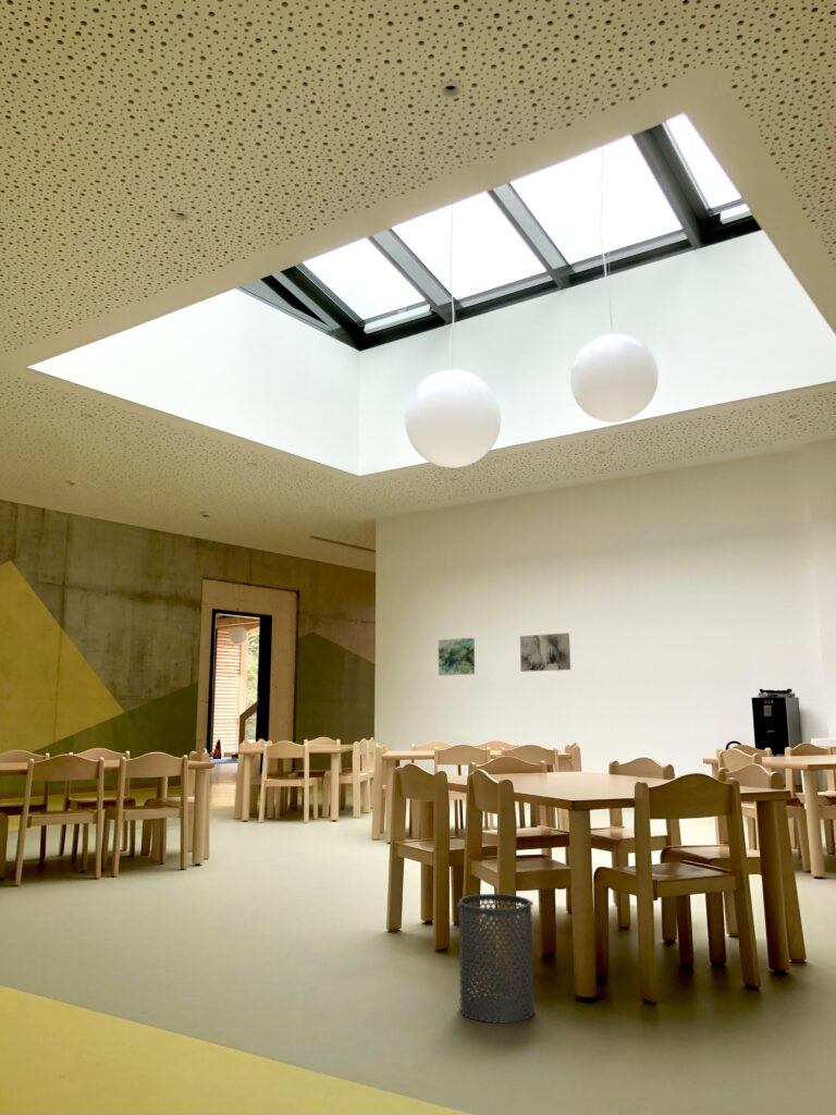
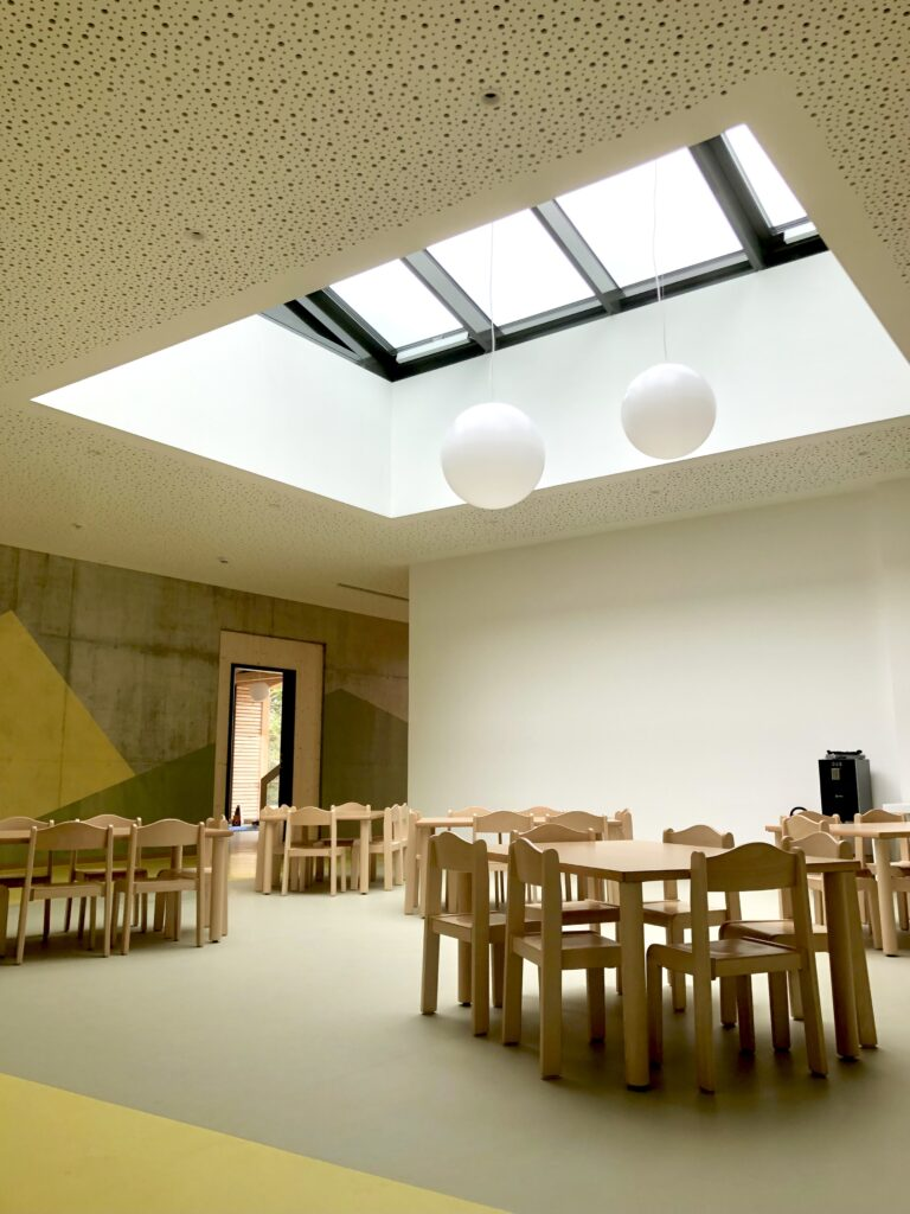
- trash can (495, 955)
- wall art (544, 652)
- wall art (456, 657)
